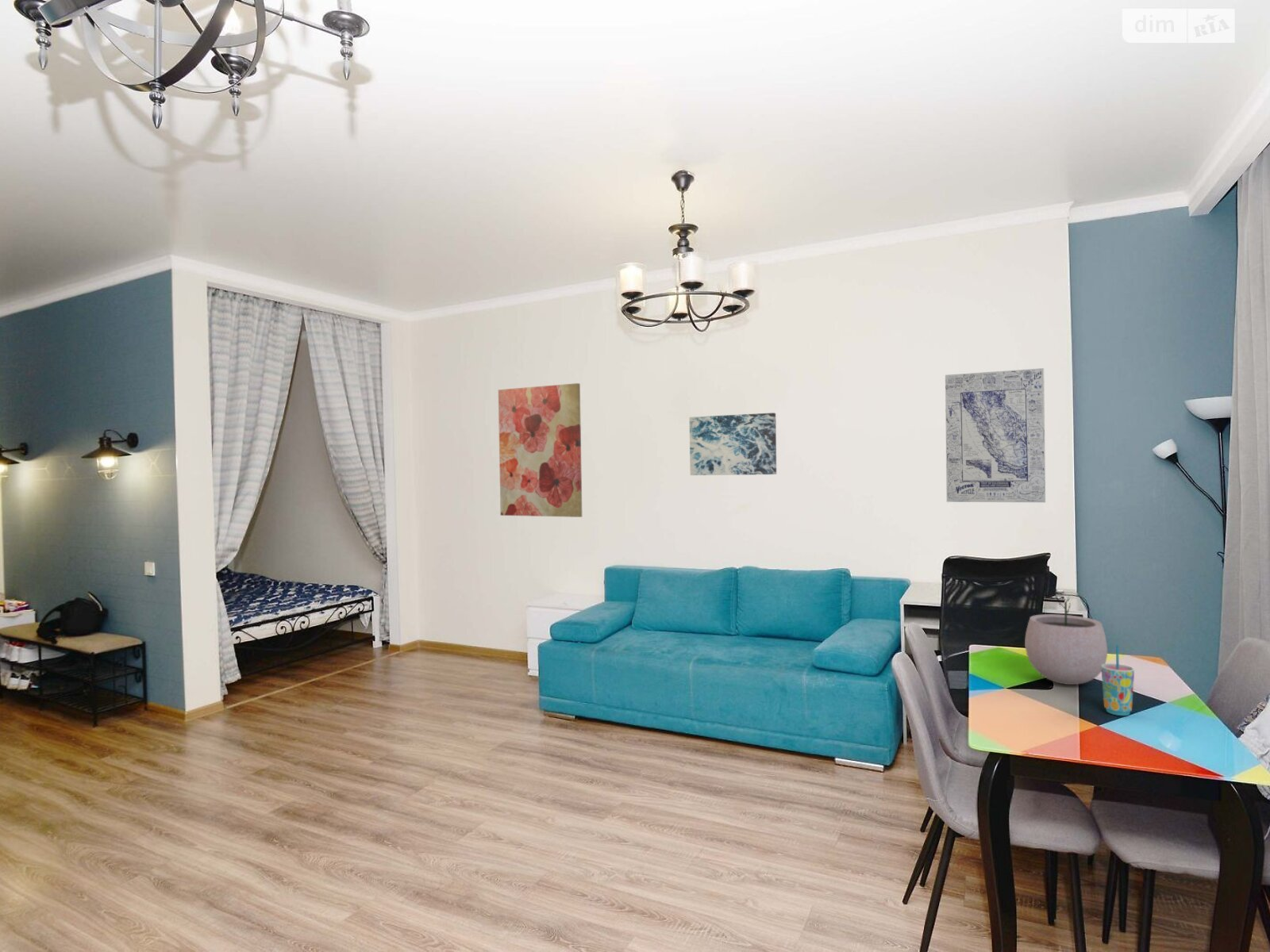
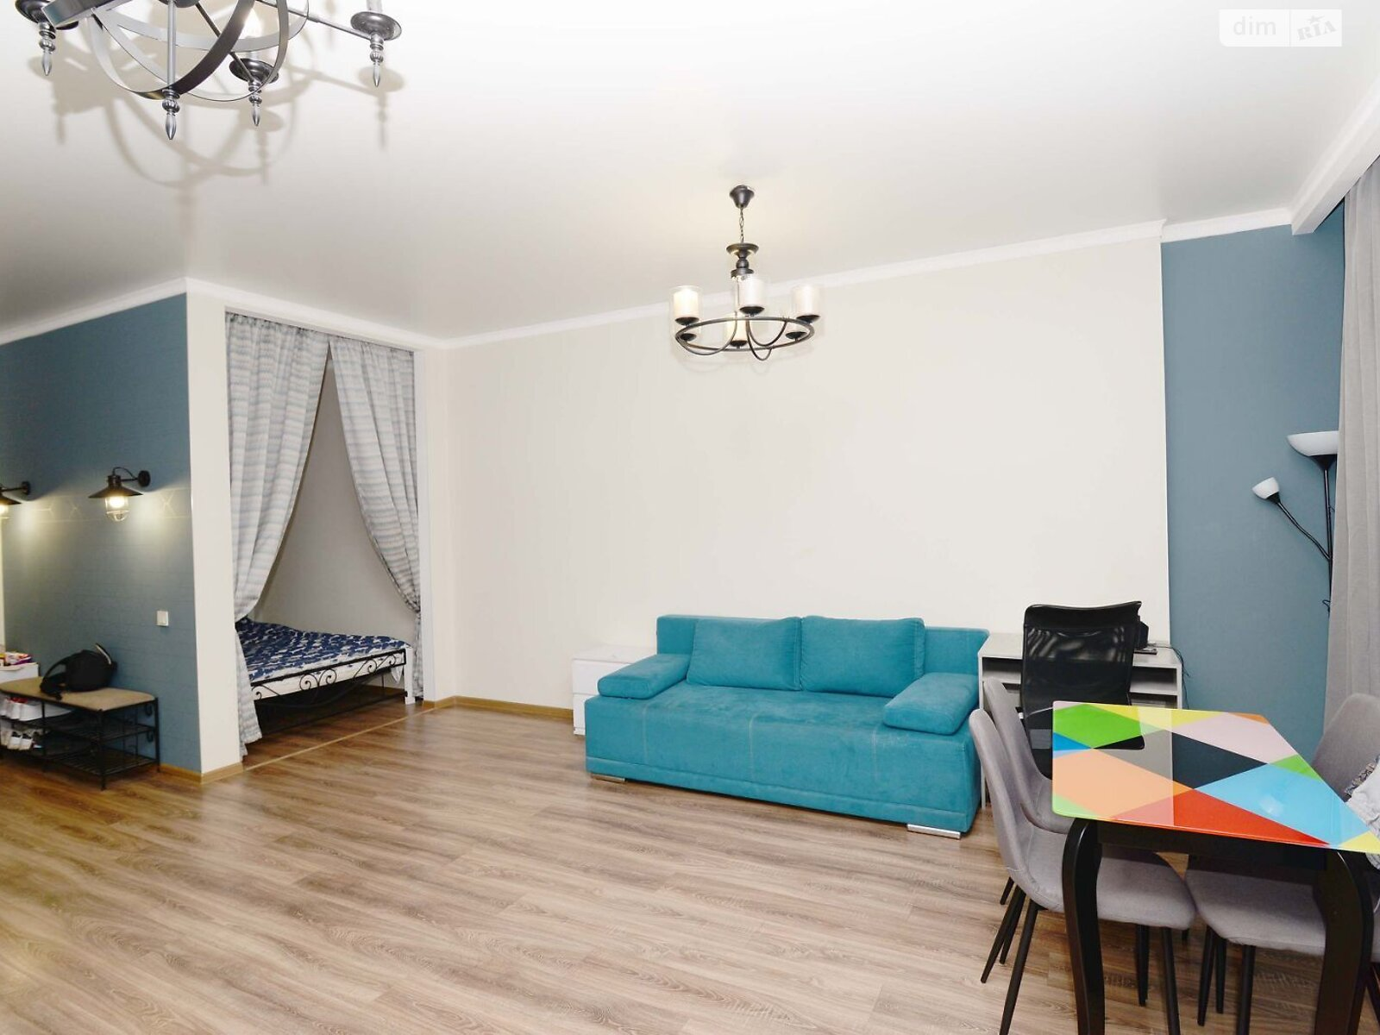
- wall art (539, 451)
- cup (1118, 678)
- plant pot (1064, 637)
- wall art (732, 445)
- wall art (994, 436)
